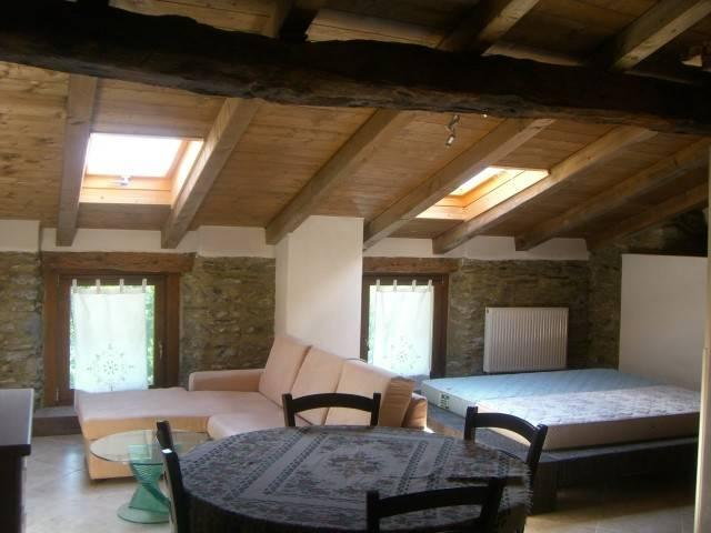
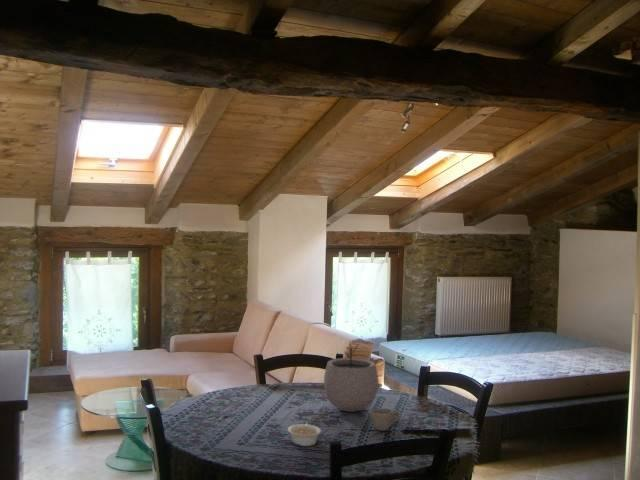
+ cup (384, 419)
+ legume (303, 434)
+ plant pot (351, 375)
